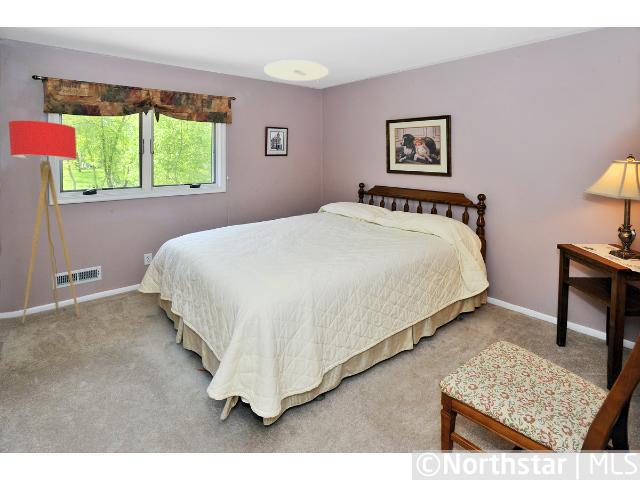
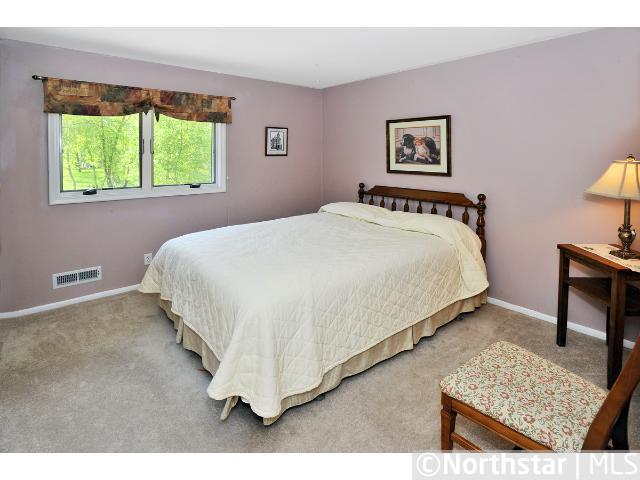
- ceiling light (296, 68)
- floor lamp (48, 223)
